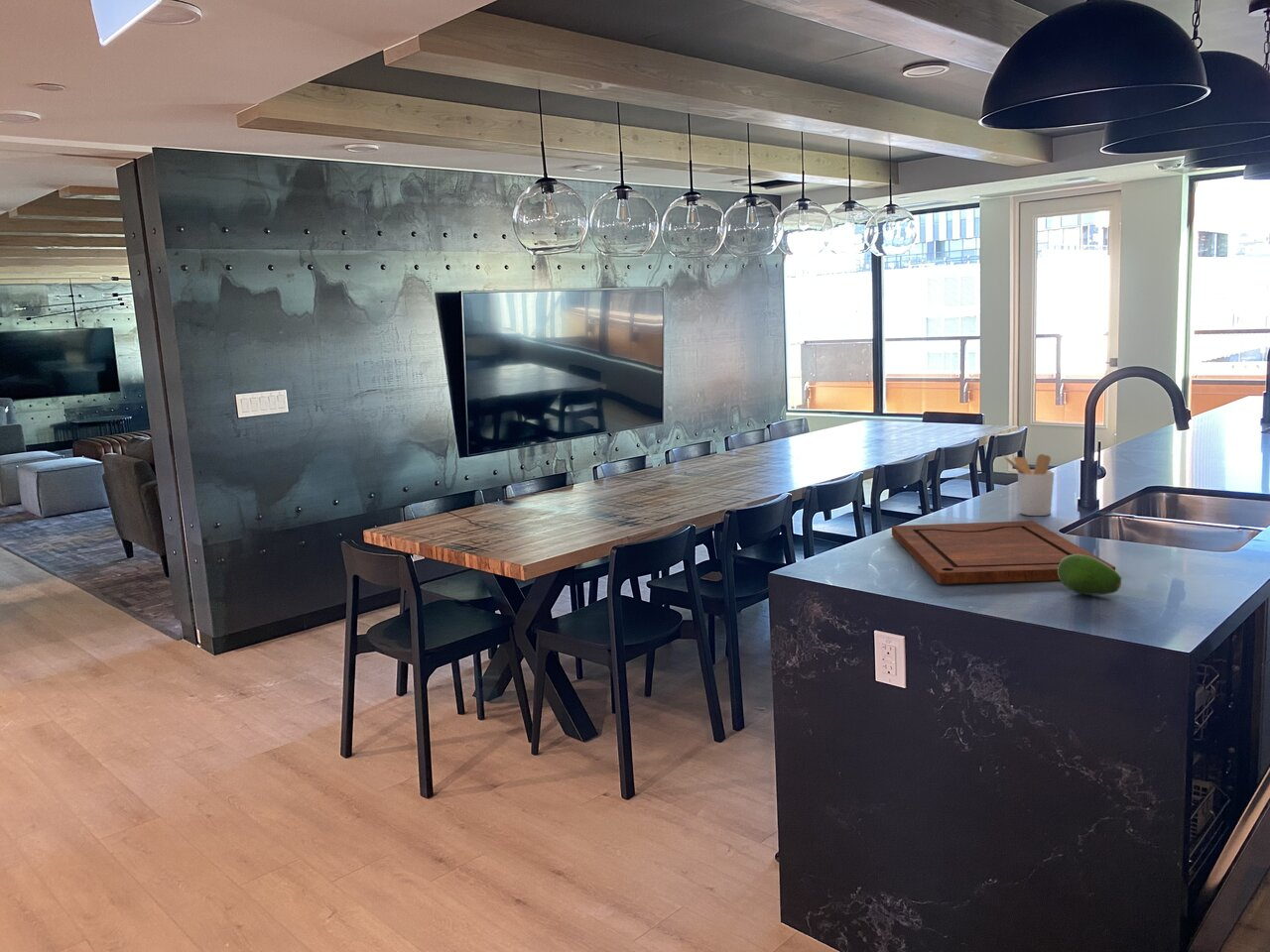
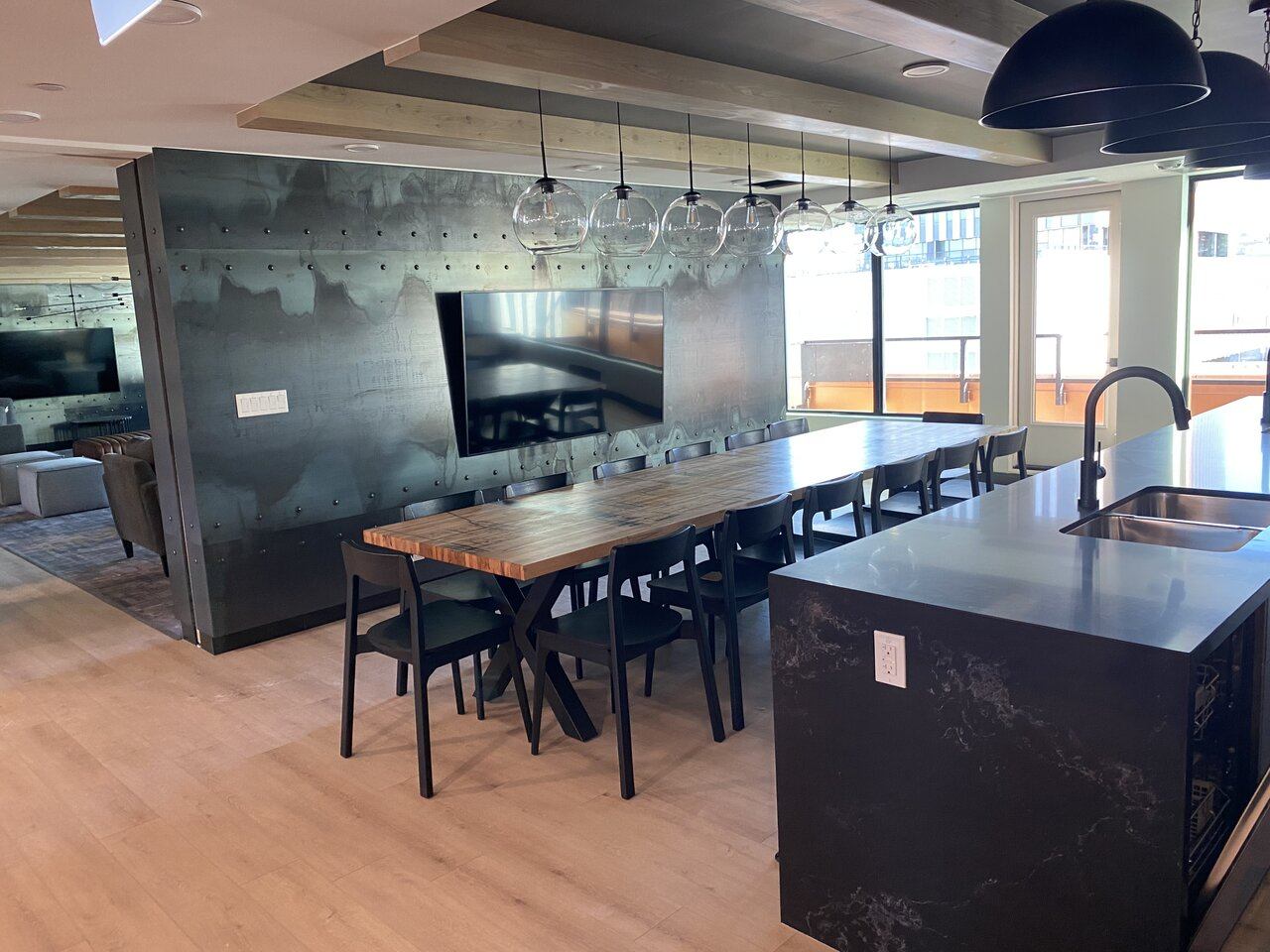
- cutting board (990, 548)
- fruit (1087, 574)
- utensil holder (1026, 483)
